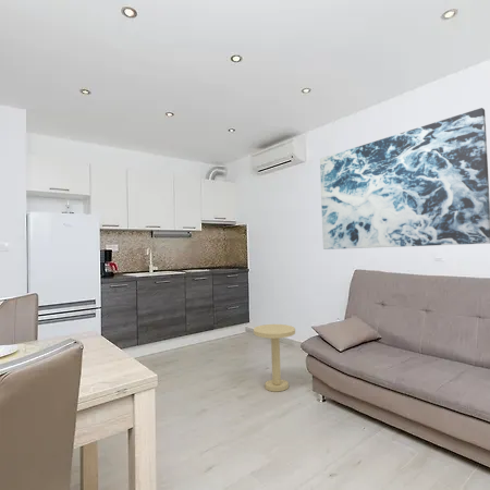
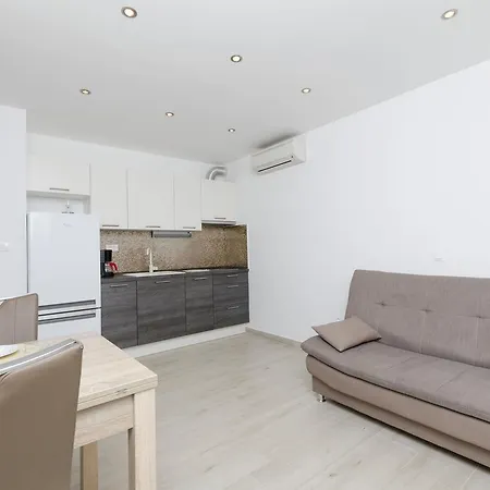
- wall art (389, 192)
- side table (274, 357)
